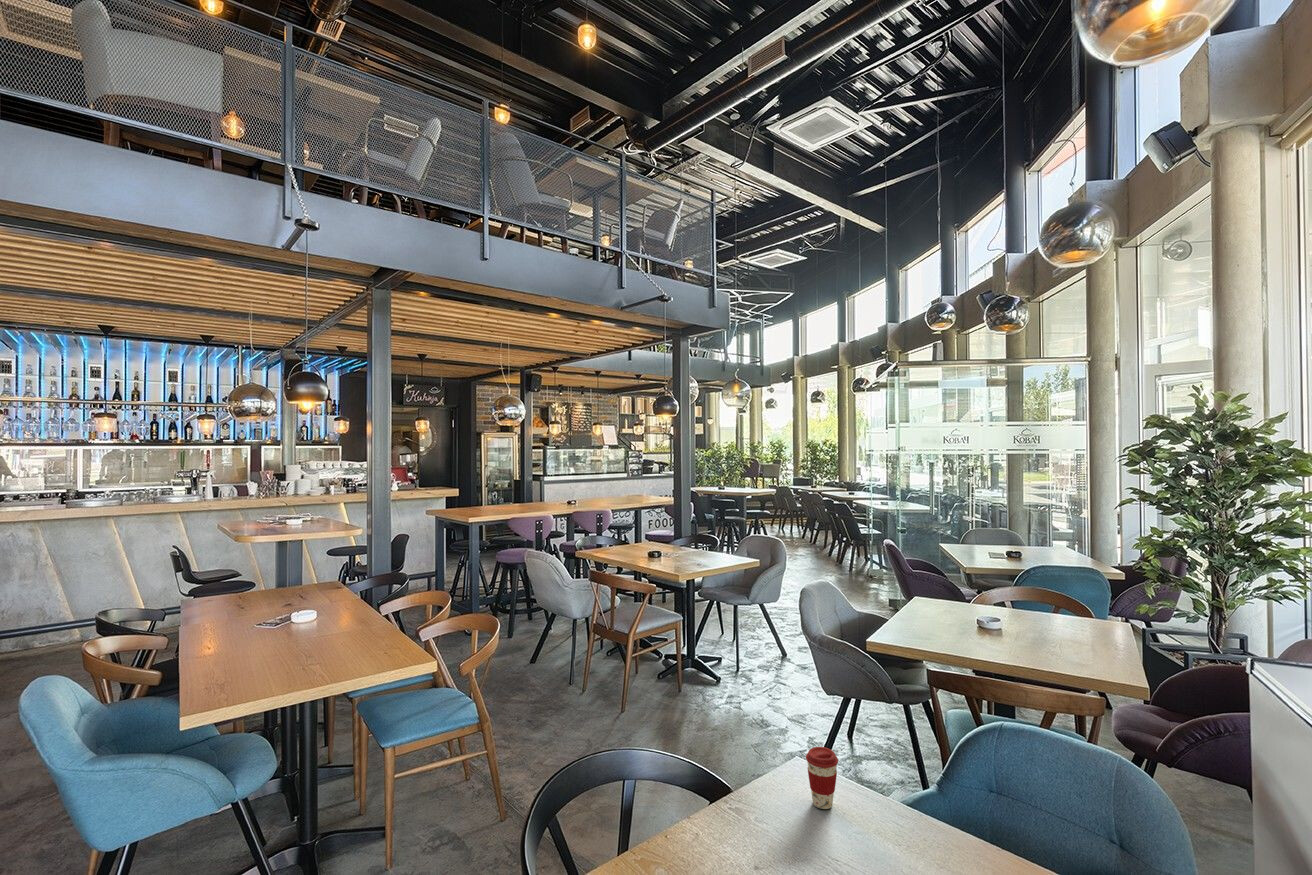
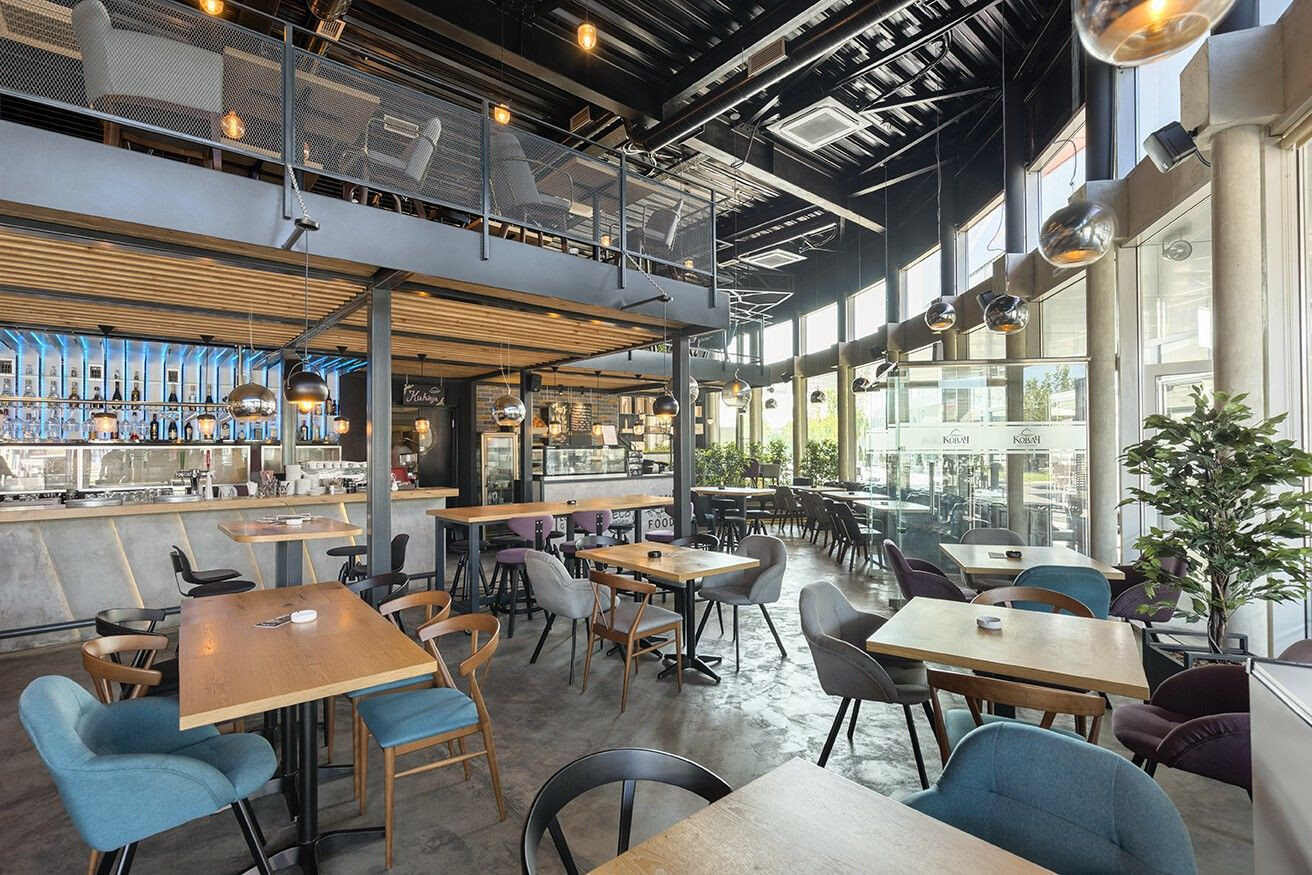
- coffee cup (822, 778)
